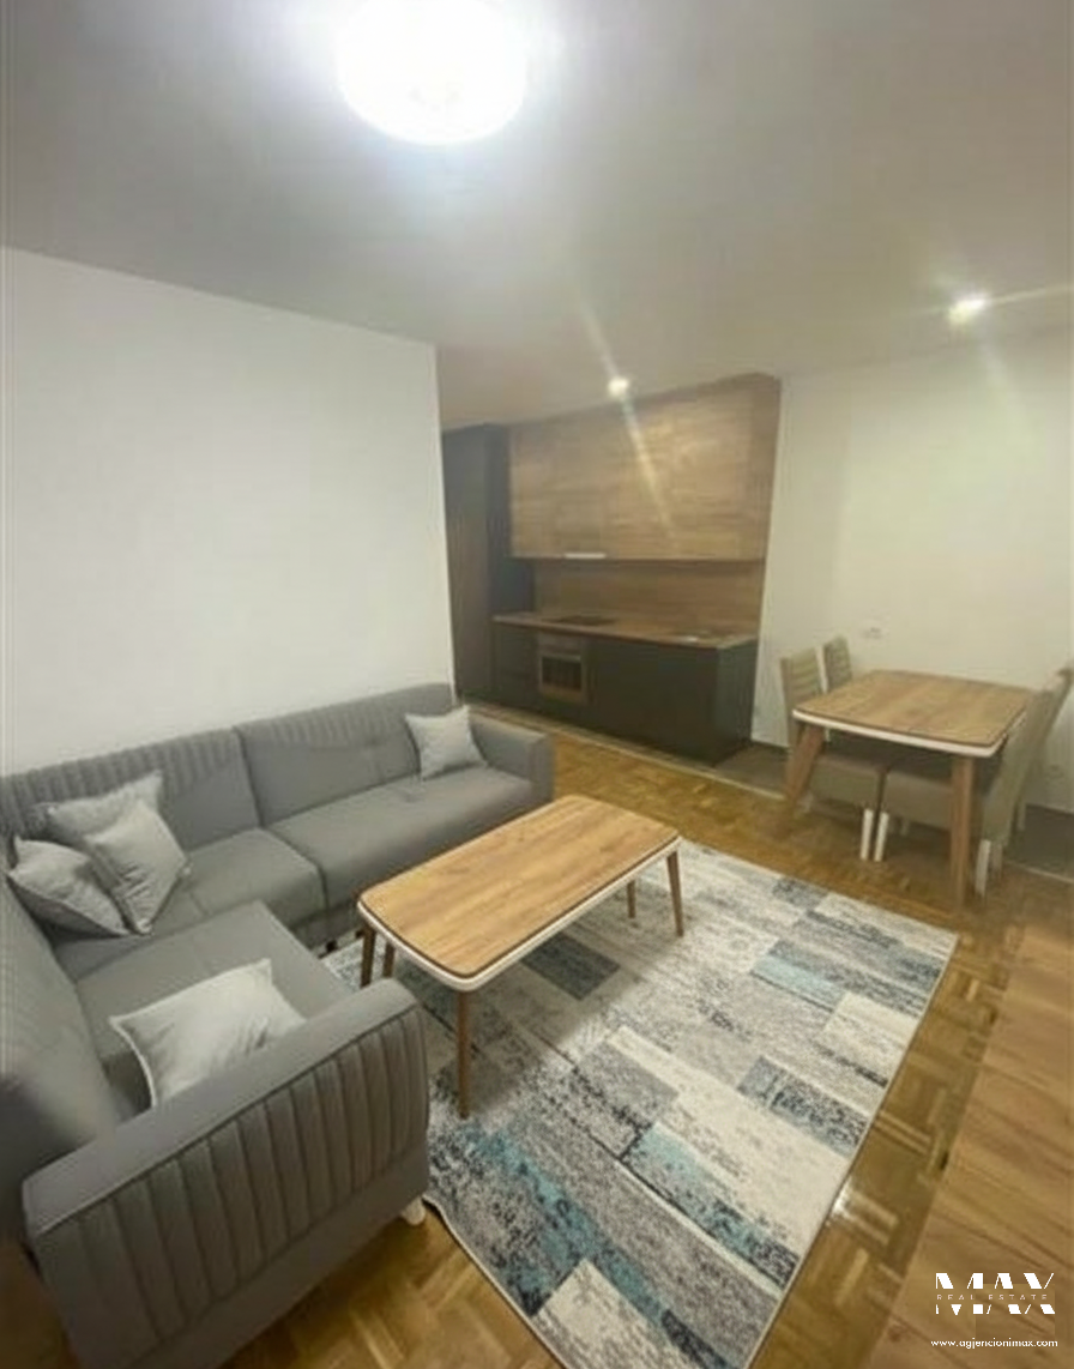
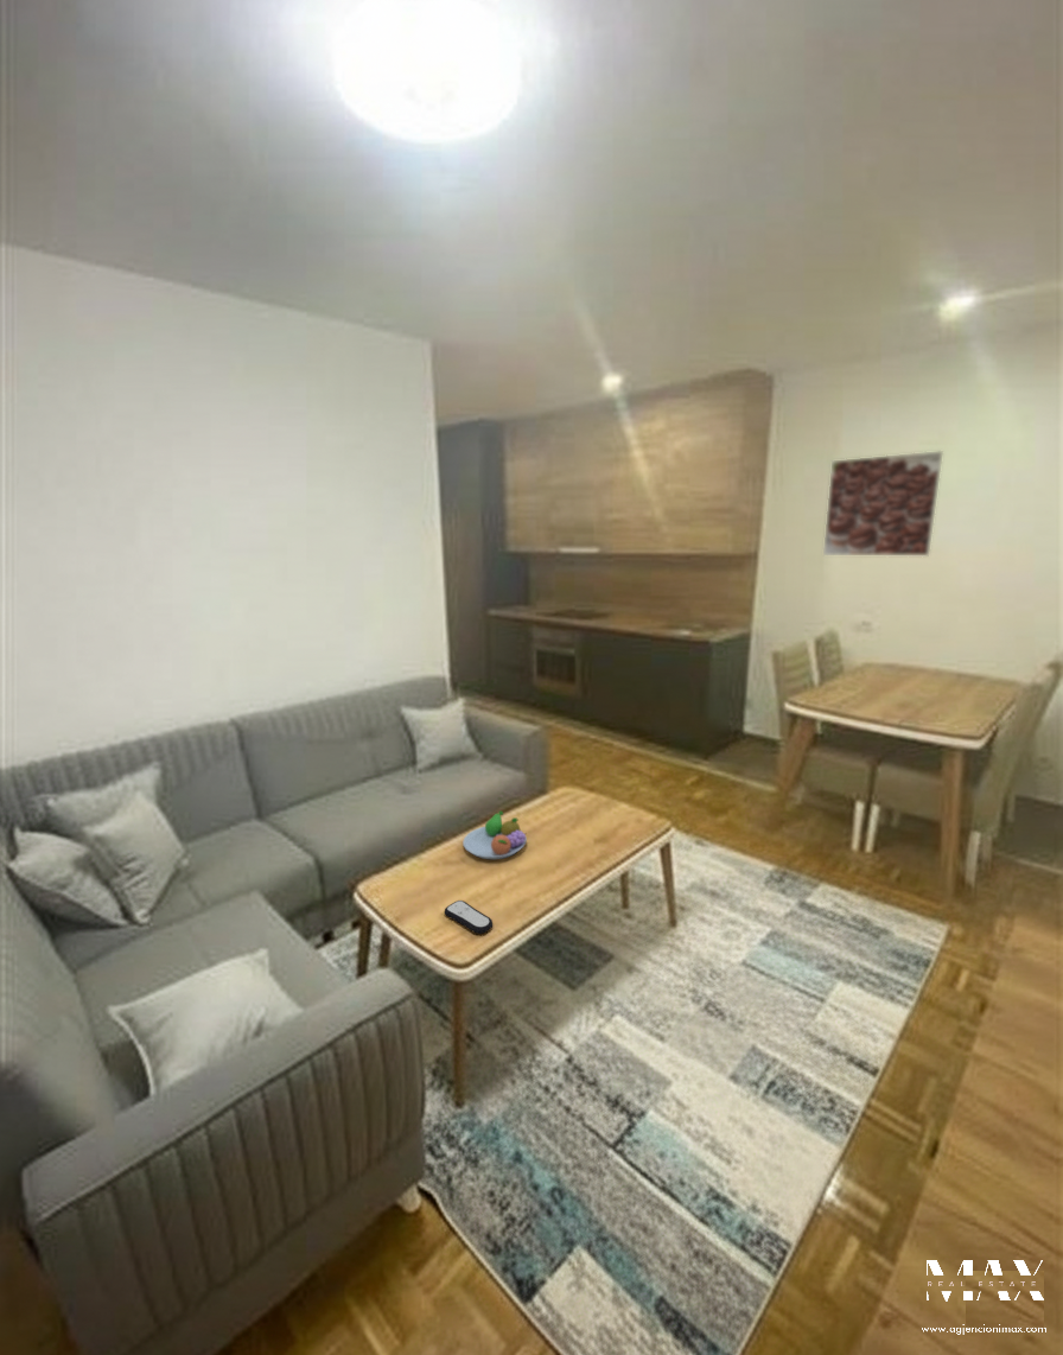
+ fruit bowl (496, 833)
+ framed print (878, 507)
+ remote control (469, 916)
